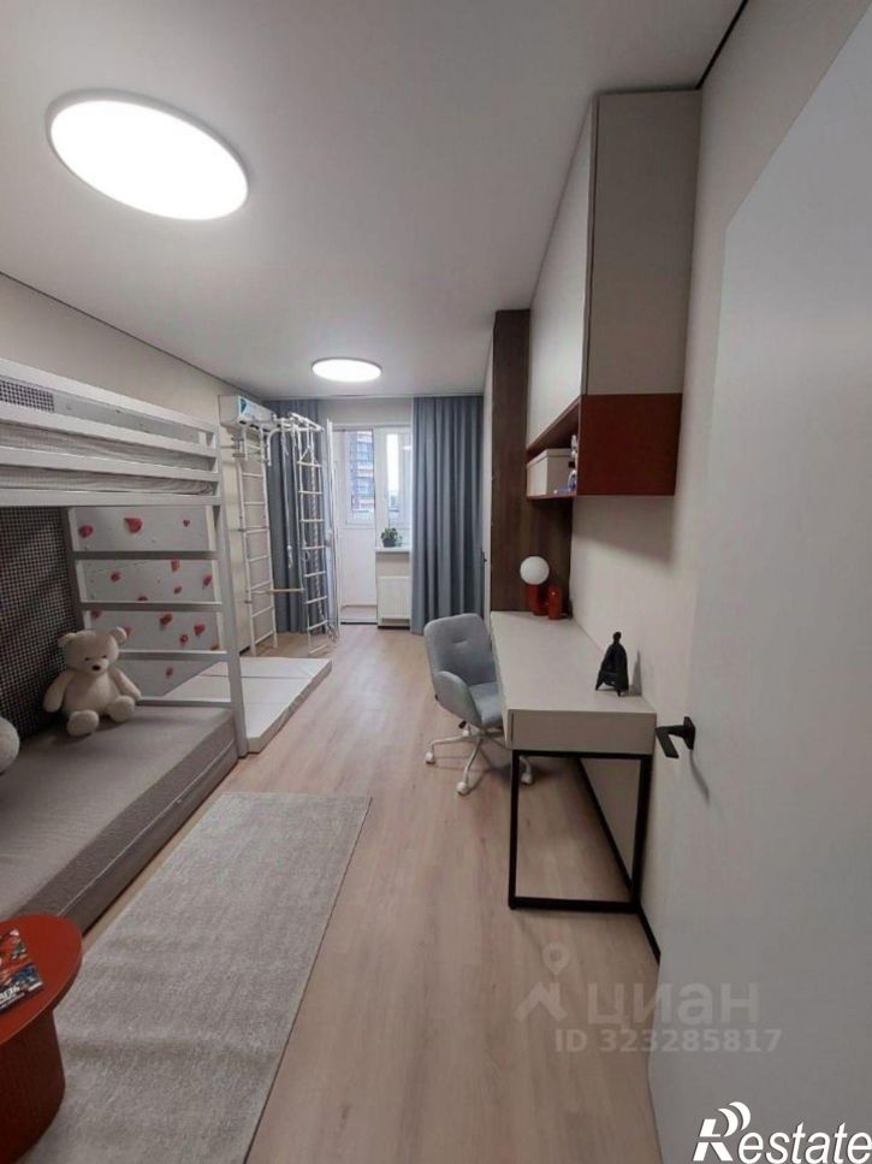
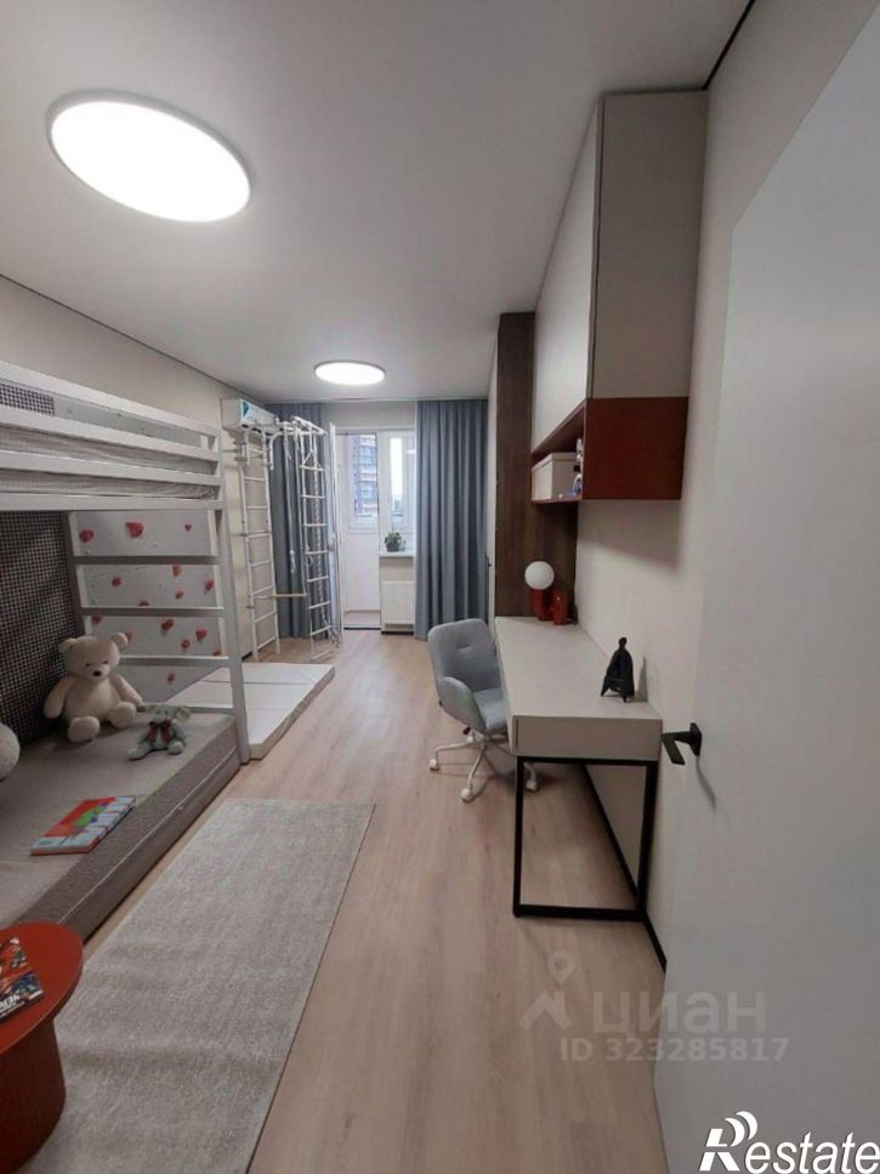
+ comic book (87, 823)
+ plush elephant (163, 725)
